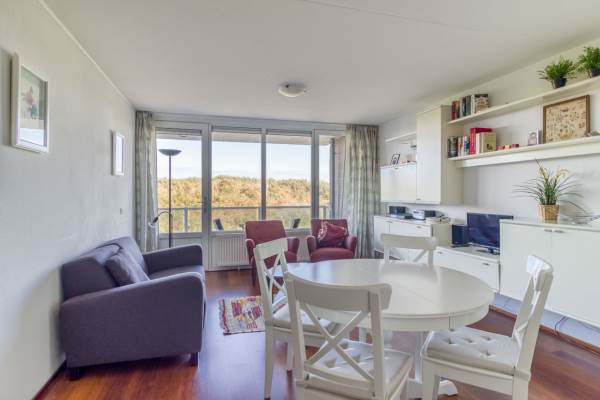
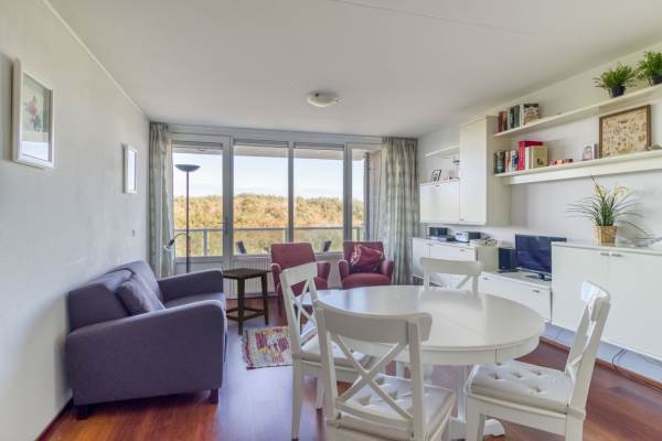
+ side table (241, 299)
